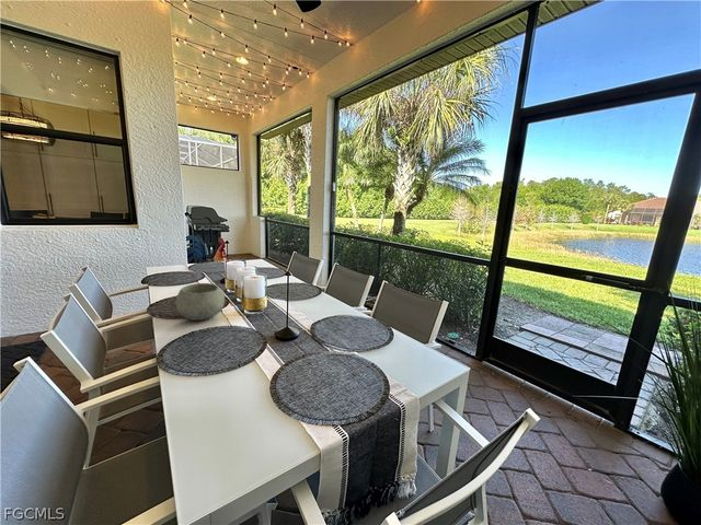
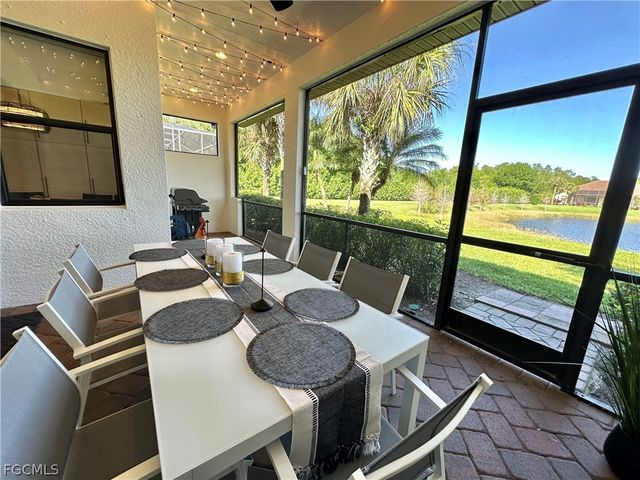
- bowl (200, 302)
